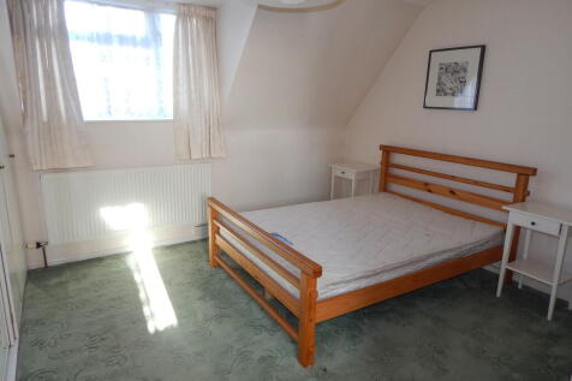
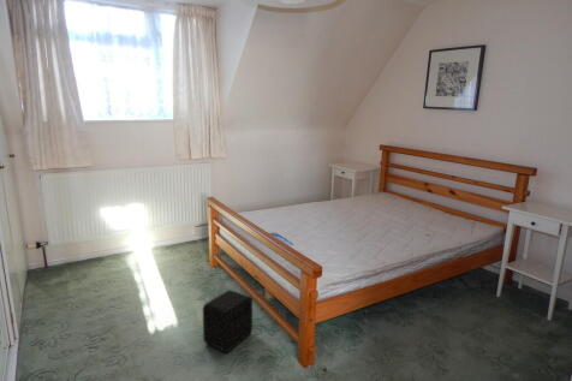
+ air purifier (227, 319)
